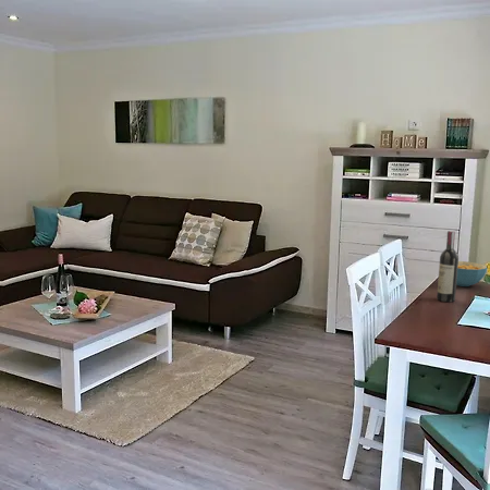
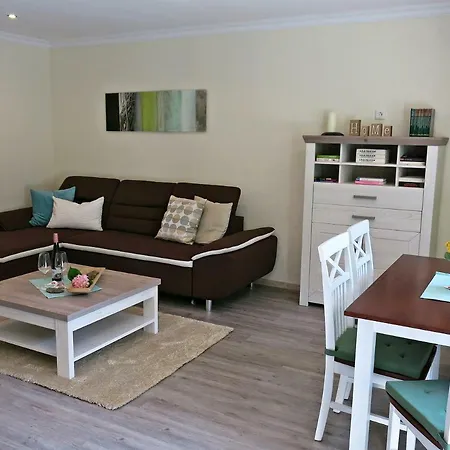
- wine bottle (449, 266)
- cereal bowl (464, 274)
